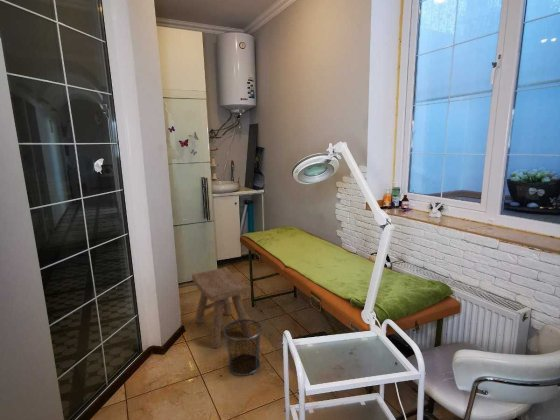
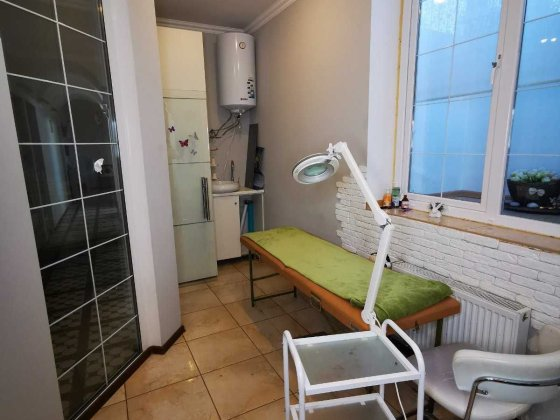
- waste bin (244, 347)
- stool (221, 304)
